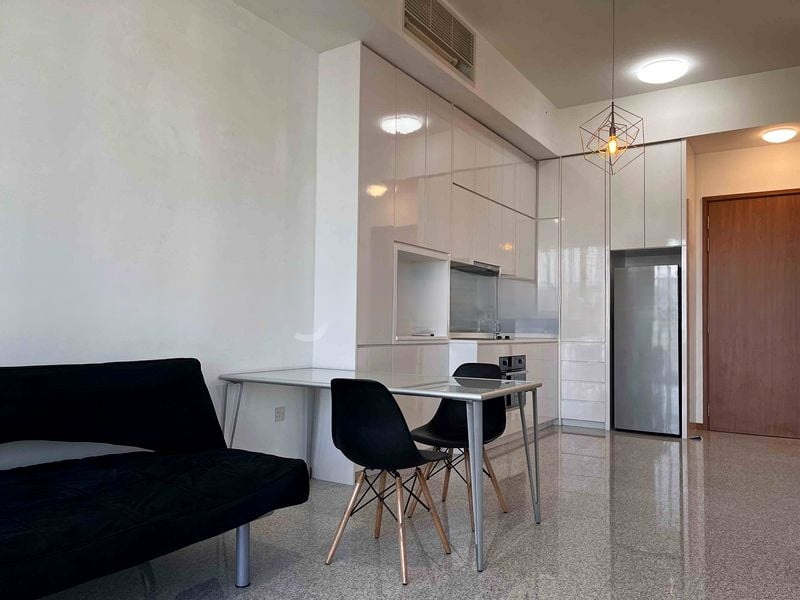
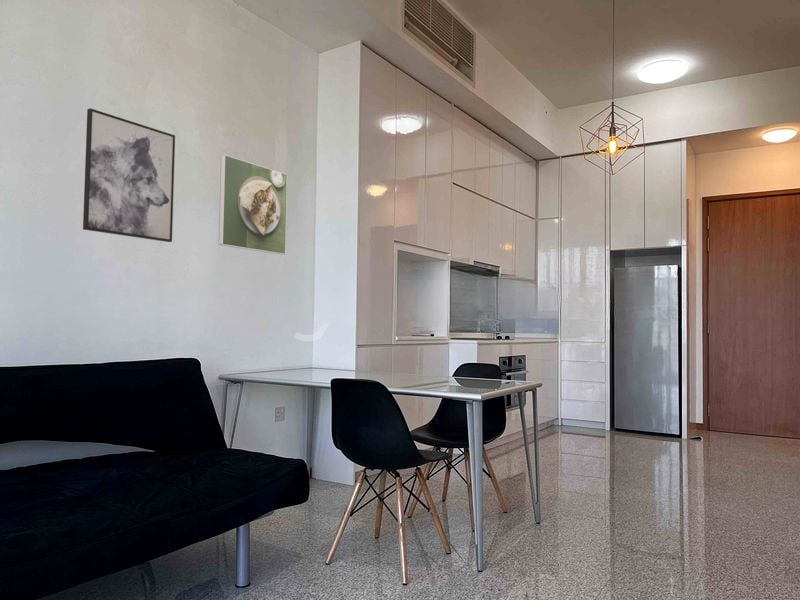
+ wall art (132, 179)
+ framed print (255, 207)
